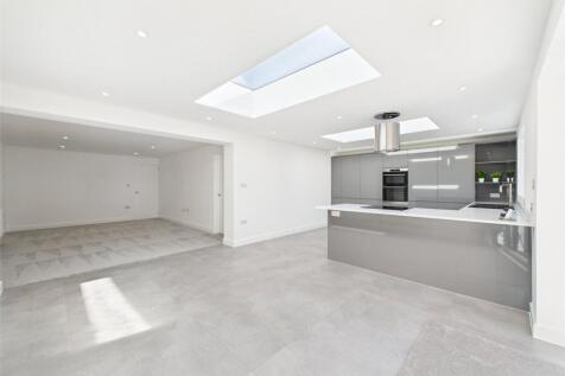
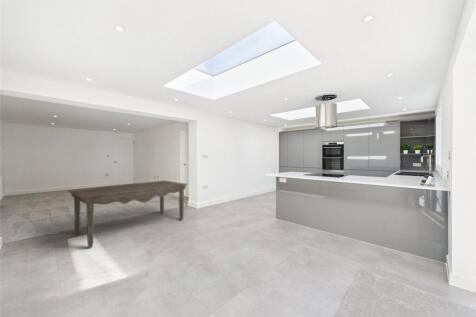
+ dining table (136, 200)
